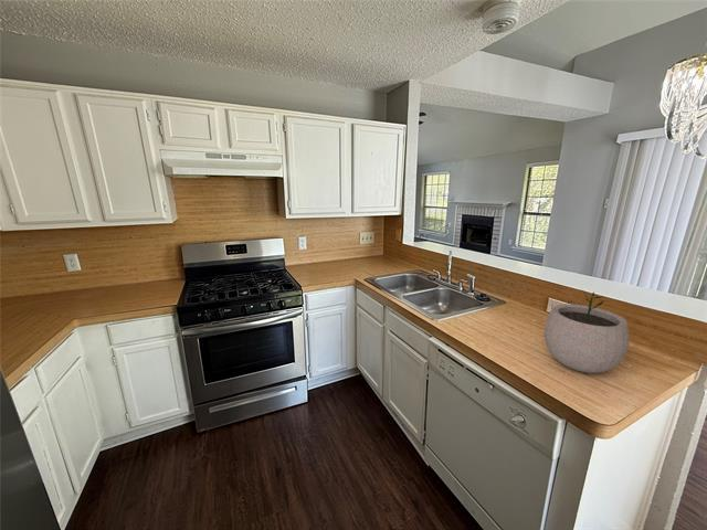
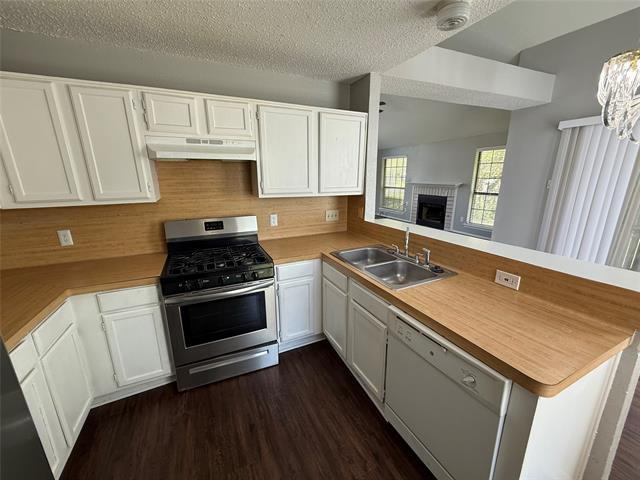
- plant pot (584, 329)
